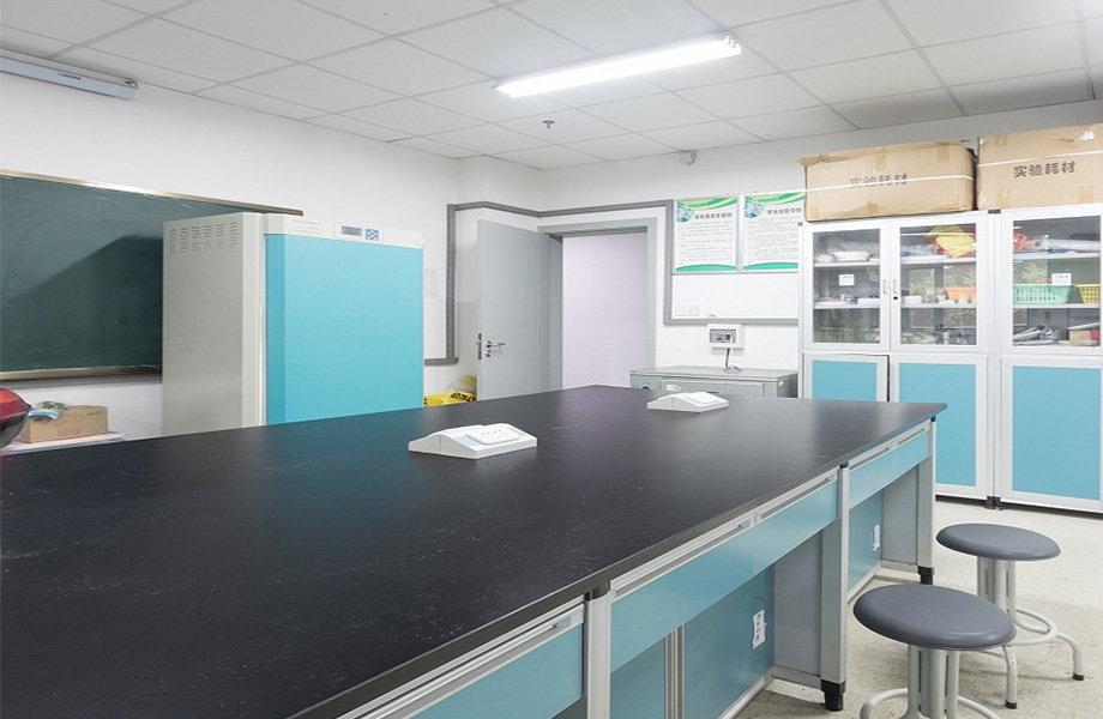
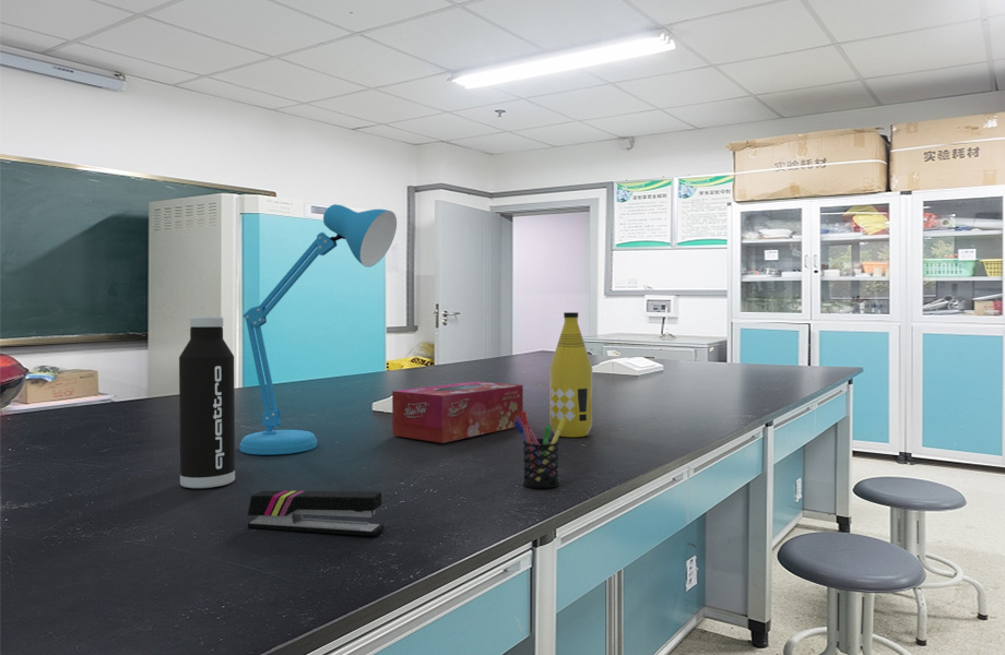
+ water bottle (206, 400)
+ stapler (315, 509)
+ pen holder (540, 448)
+ tissue box (460, 408)
+ bottle (570, 373)
+ desk lamp (281, 298)
